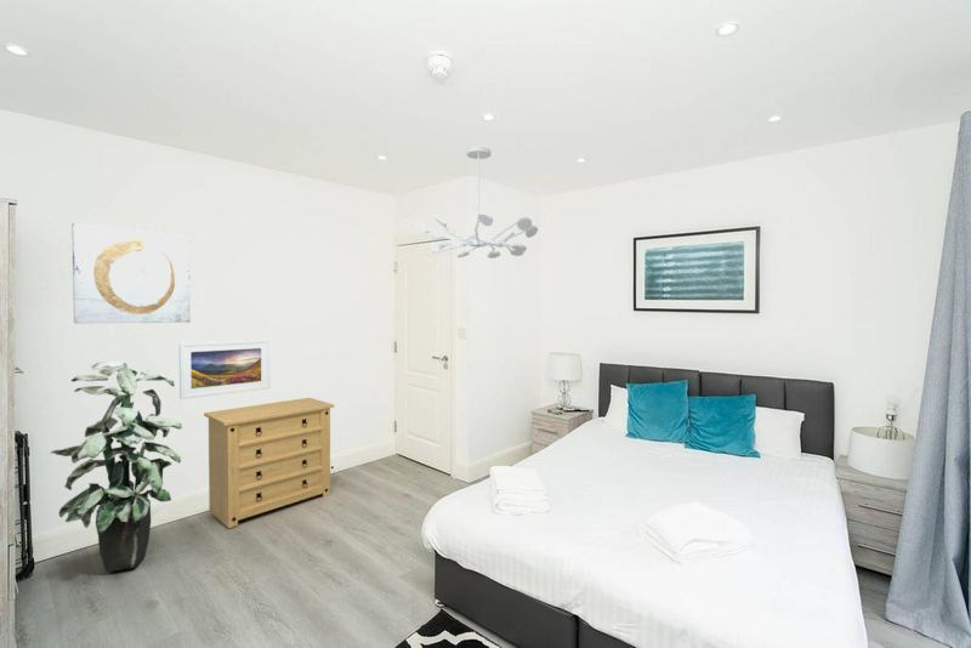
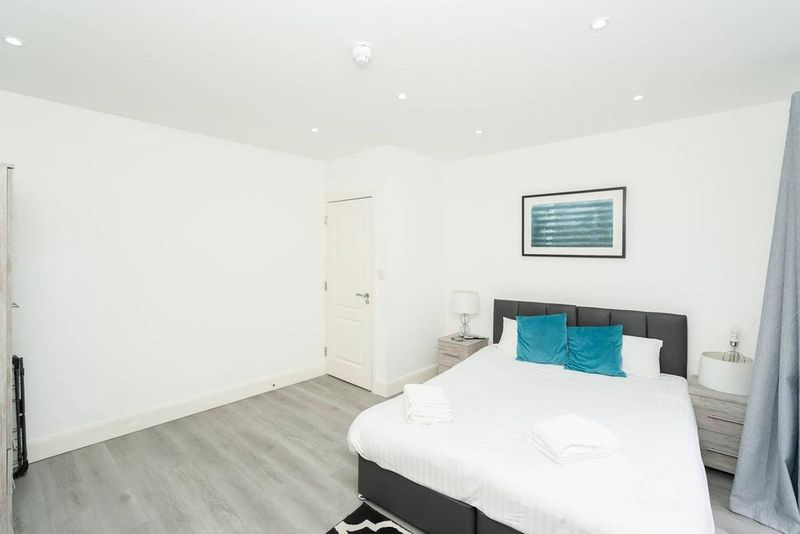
- dresser (272, 455)
- wall art (135, 277)
- indoor plant (119, 461)
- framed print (227, 366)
- chandelier (478, 201)
